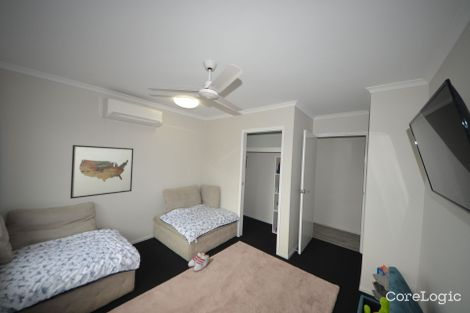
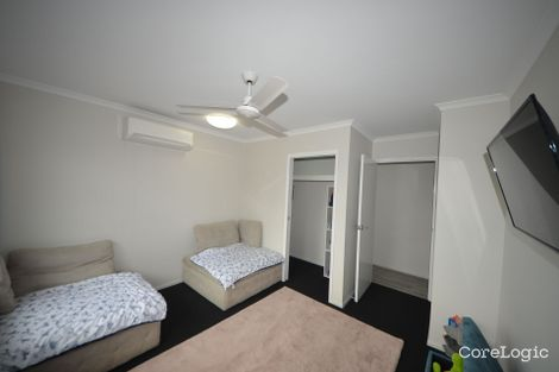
- shoe (199, 260)
- wall art (105, 170)
